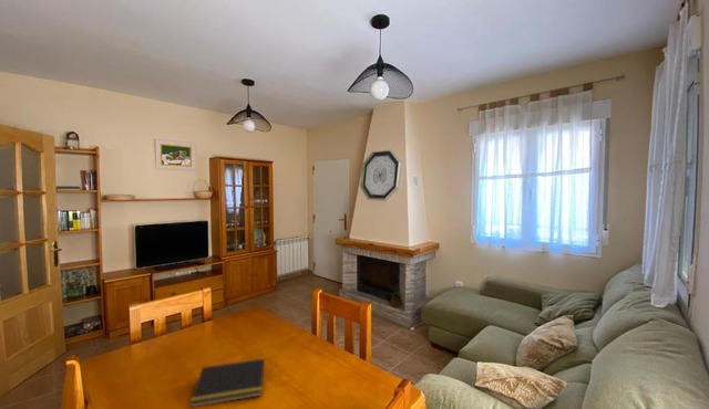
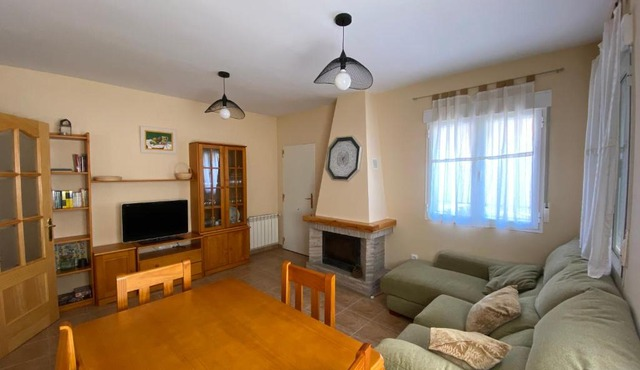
- notepad (230, 380)
